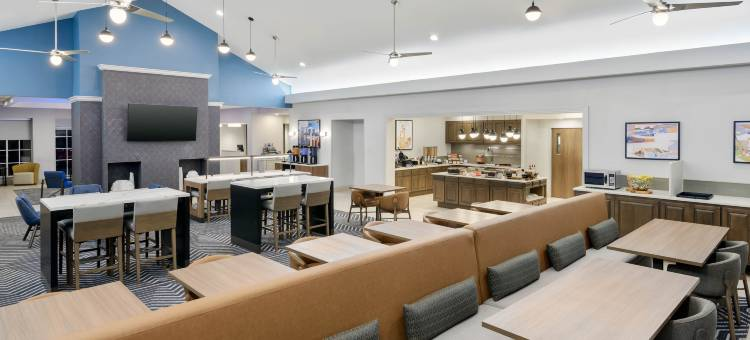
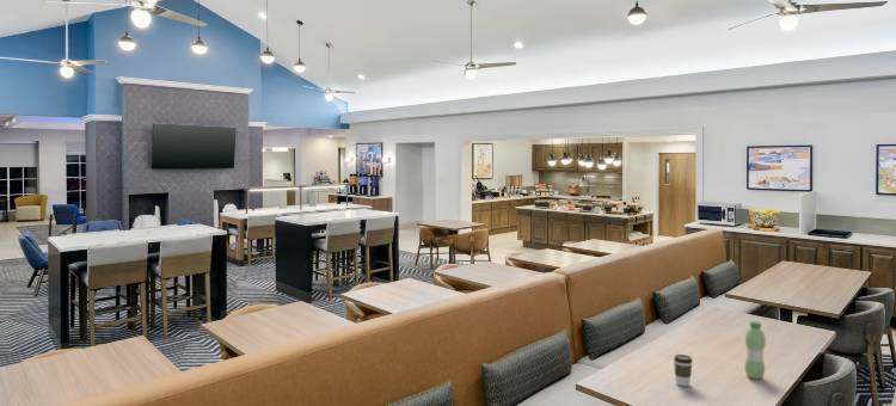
+ coffee cup (682, 370)
+ water bottle (754, 350)
